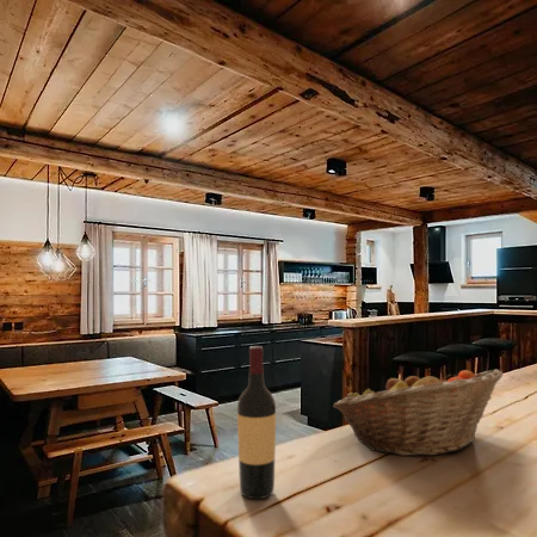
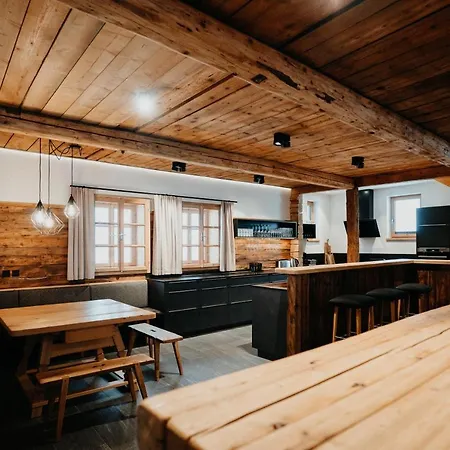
- fruit basket (418, 402)
- wine bottle (257, 419)
